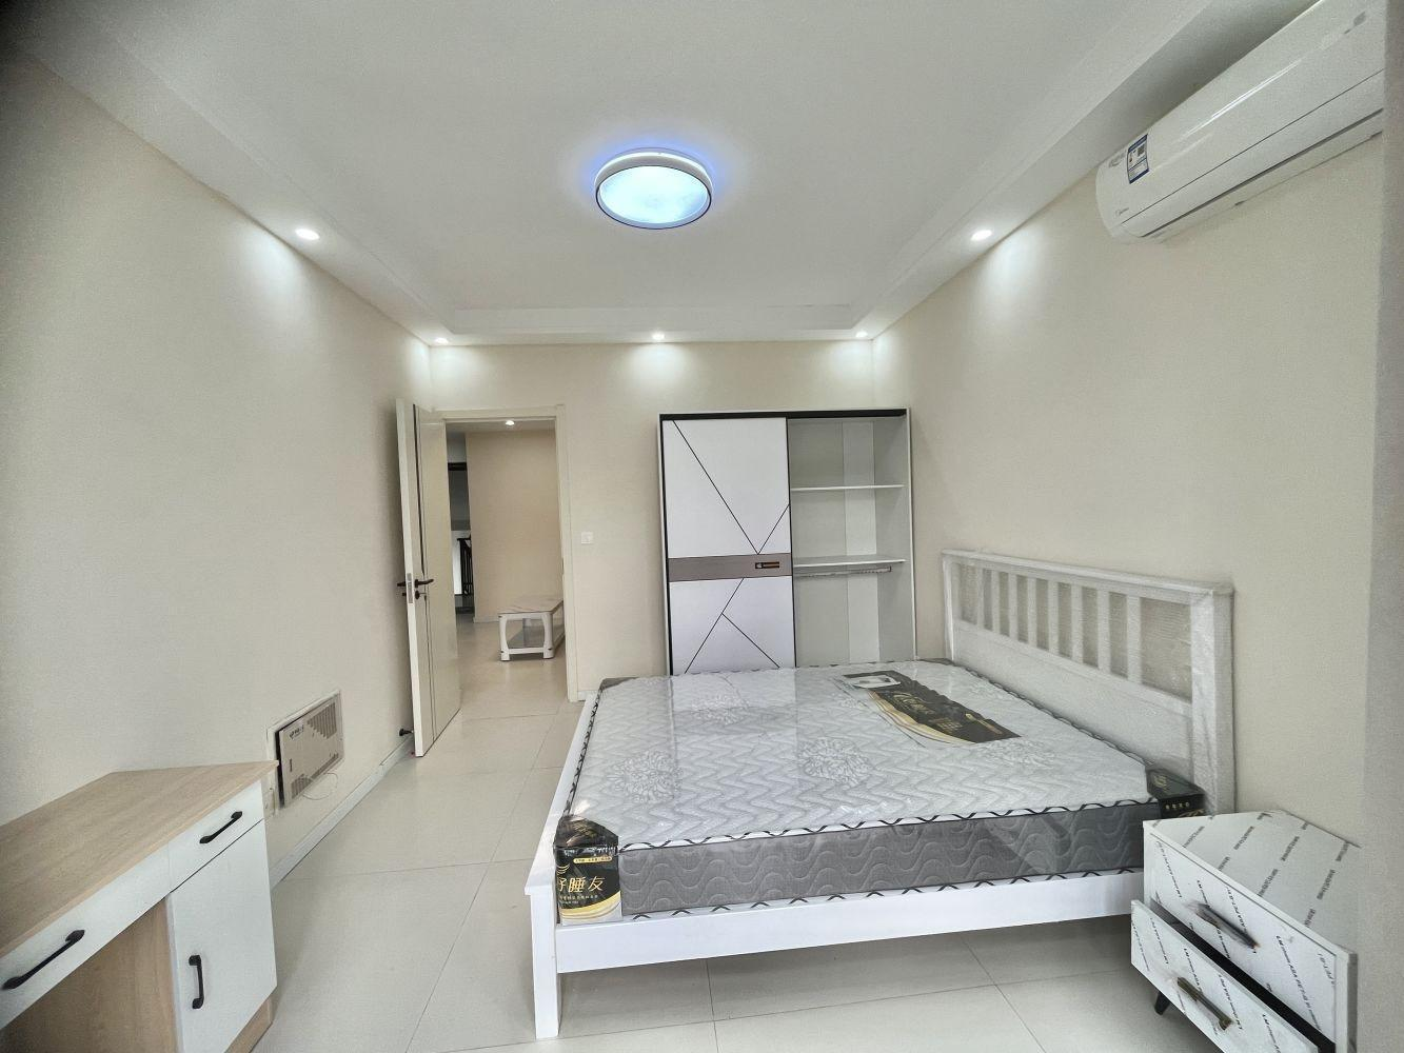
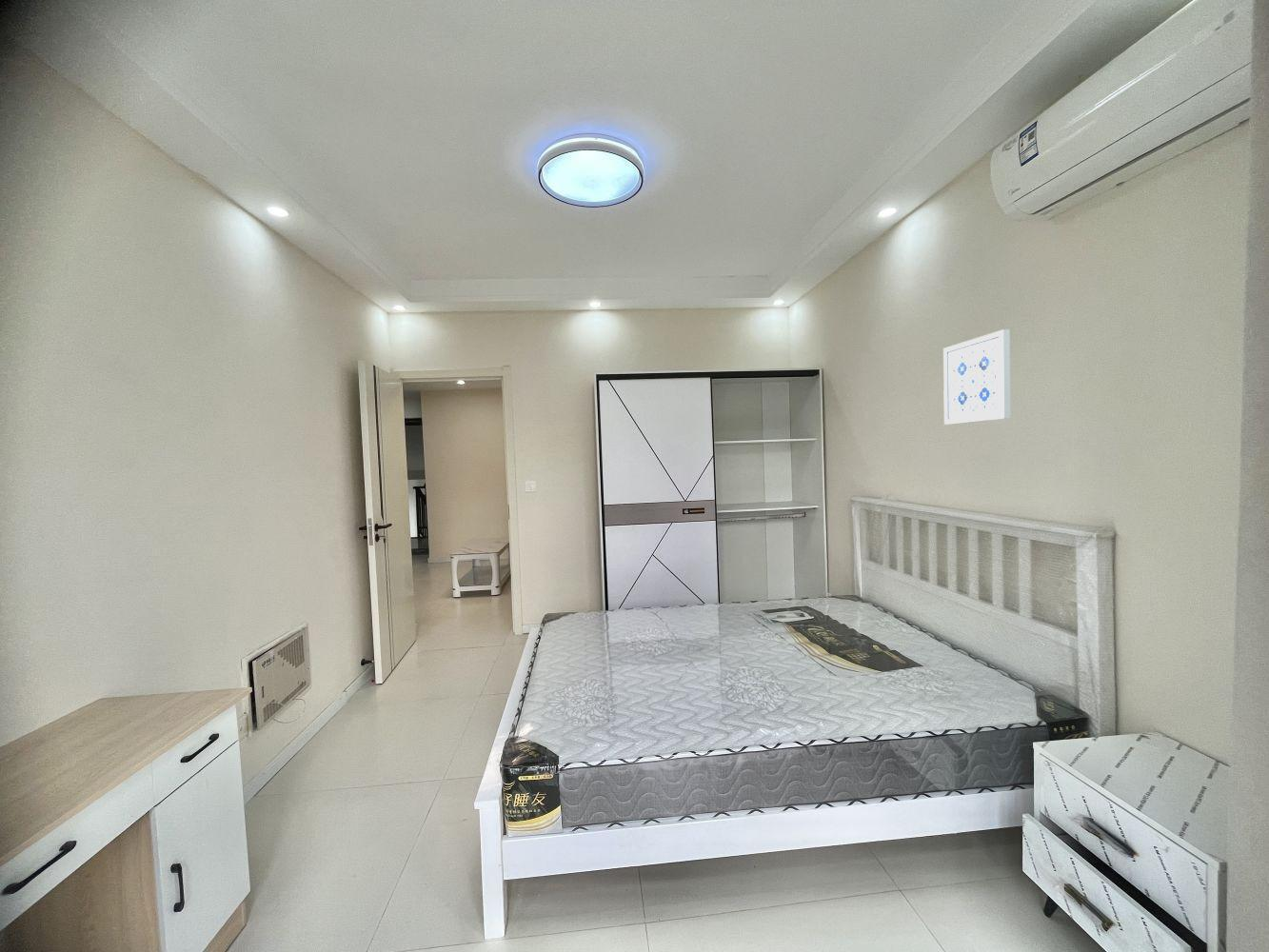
+ wall art (974, 380)
